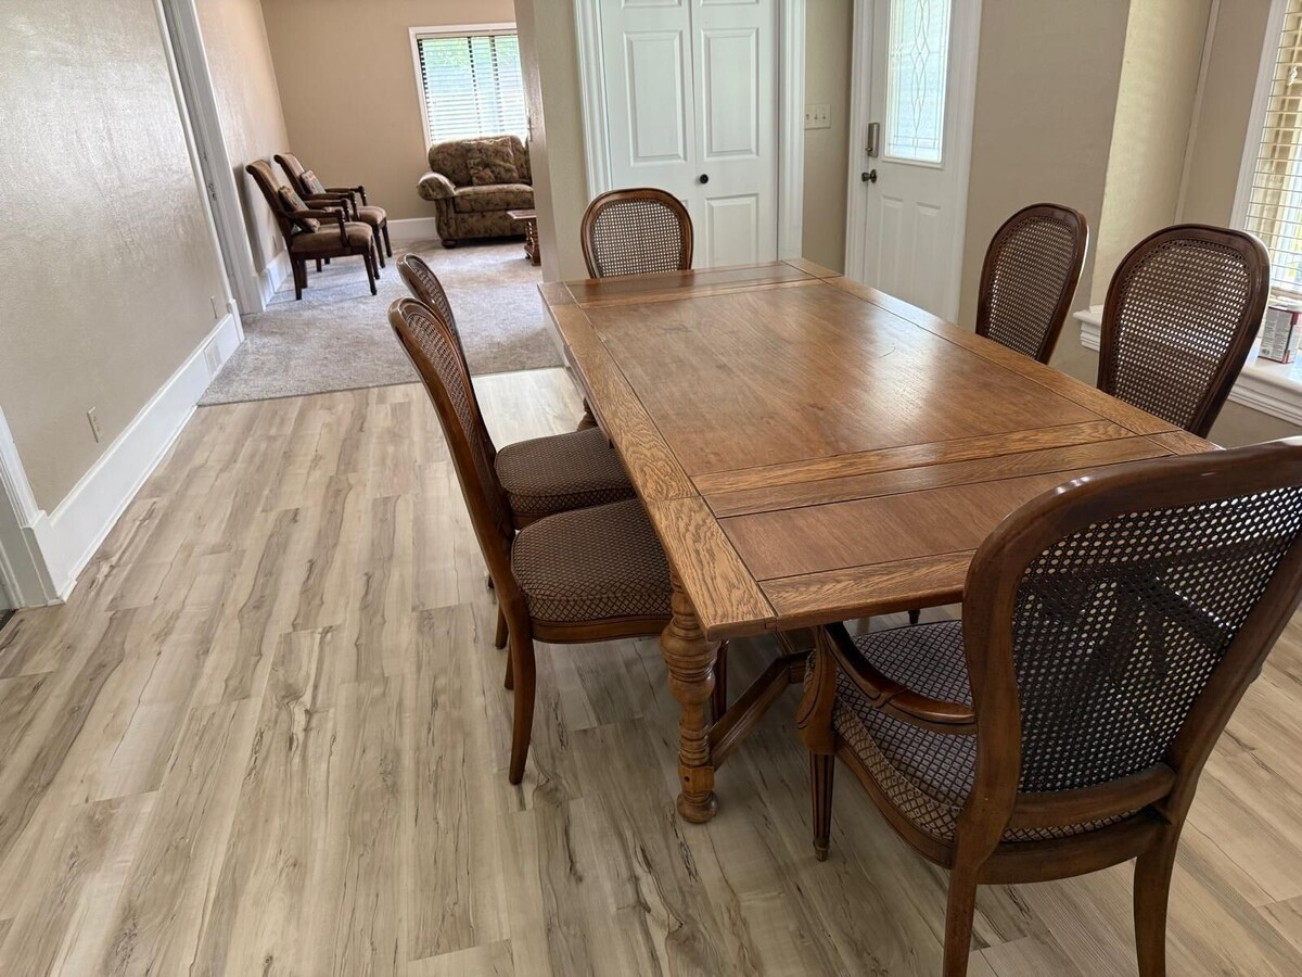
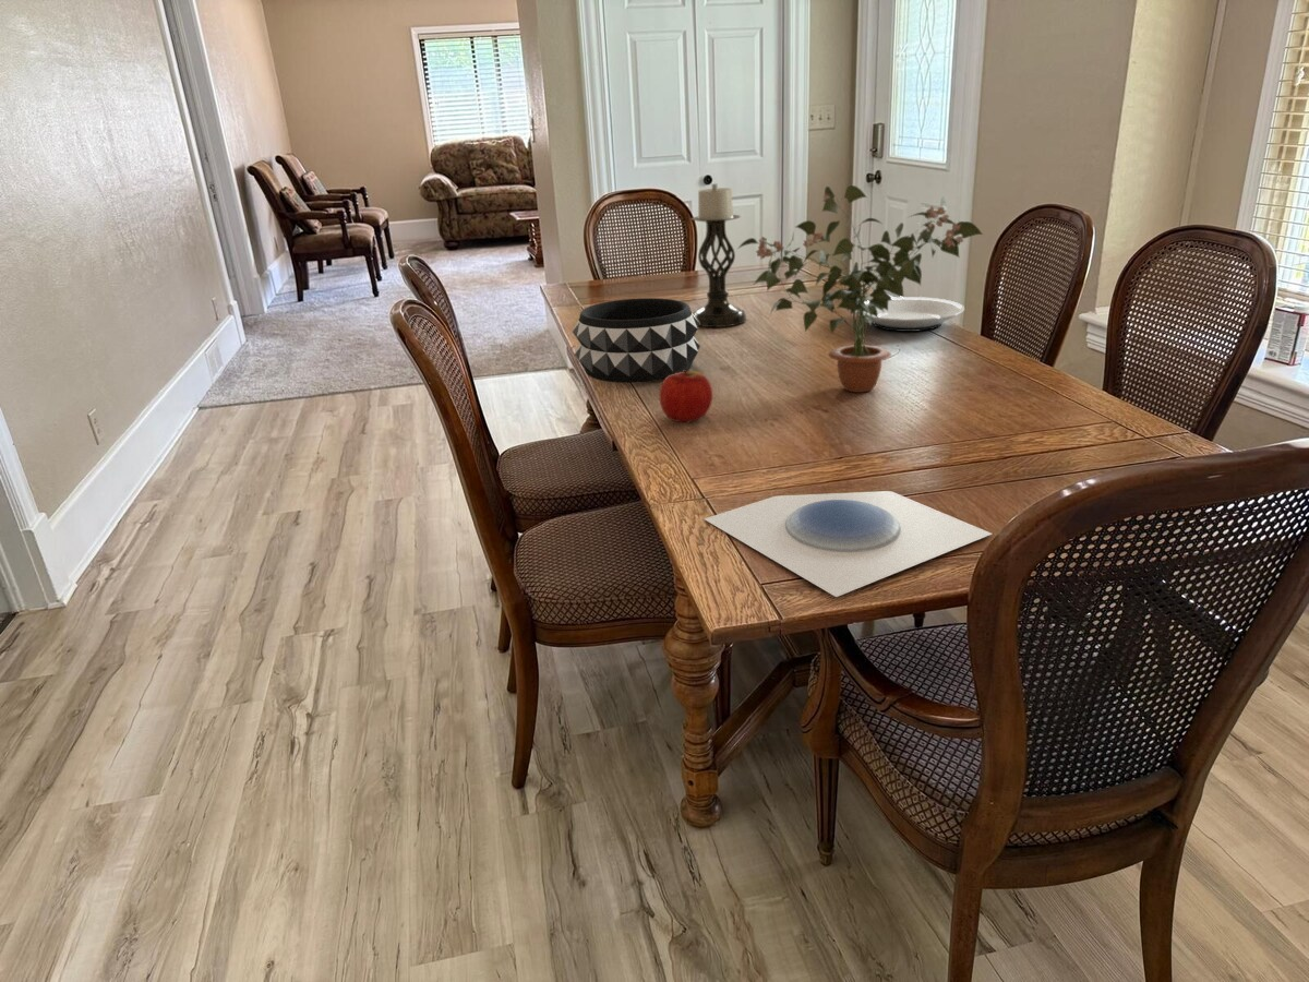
+ plate (906, 315)
+ candle holder (716, 254)
+ plate (842, 519)
+ decorative bowl (636, 338)
+ potted plant (858, 291)
+ apple (685, 393)
